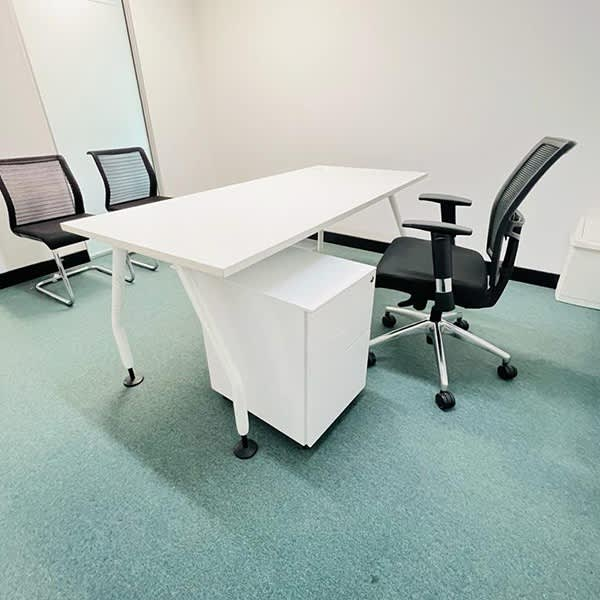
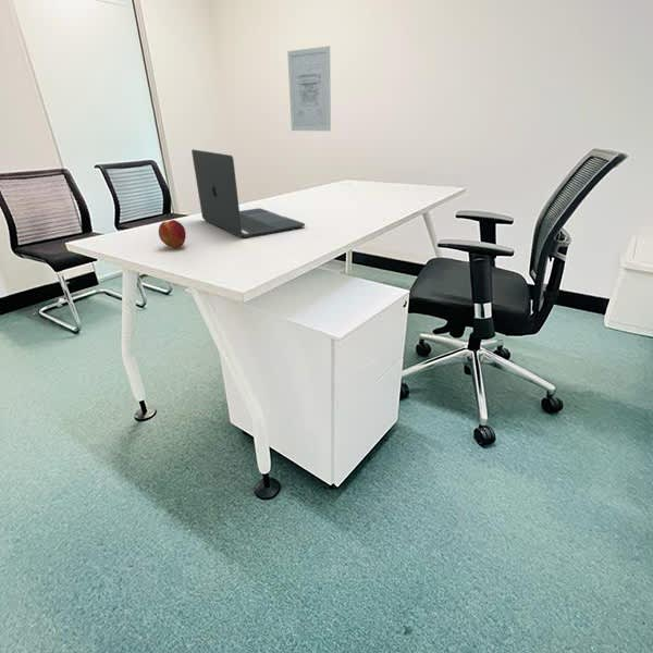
+ peach (172, 233)
+ laptop (236, 188)
+ wall art (309, 91)
